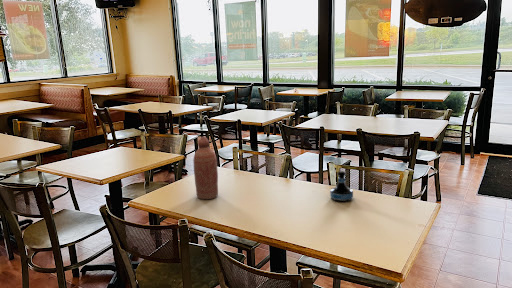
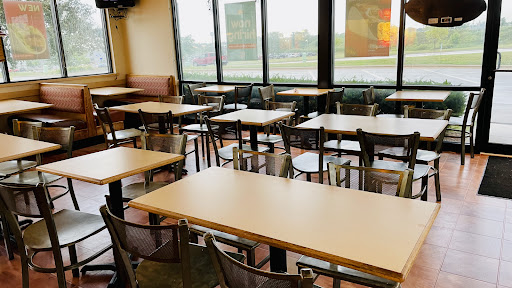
- tequila bottle (341, 185)
- bottle (205, 166)
